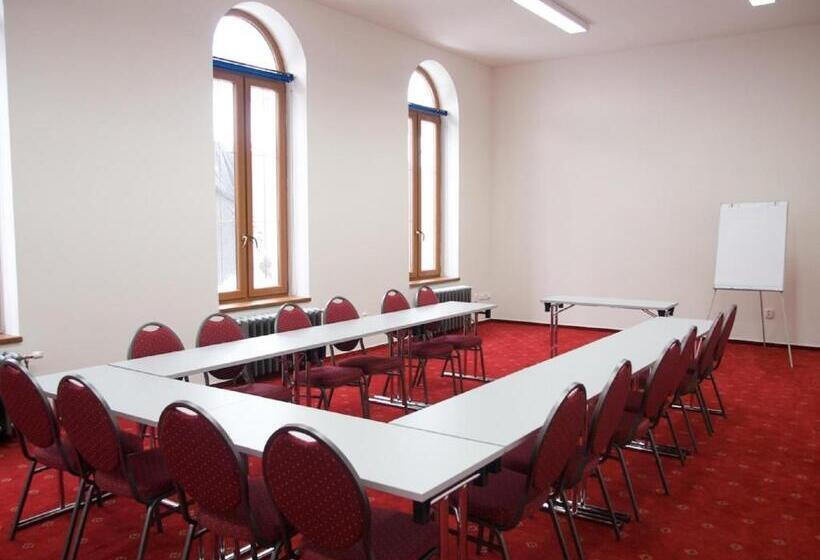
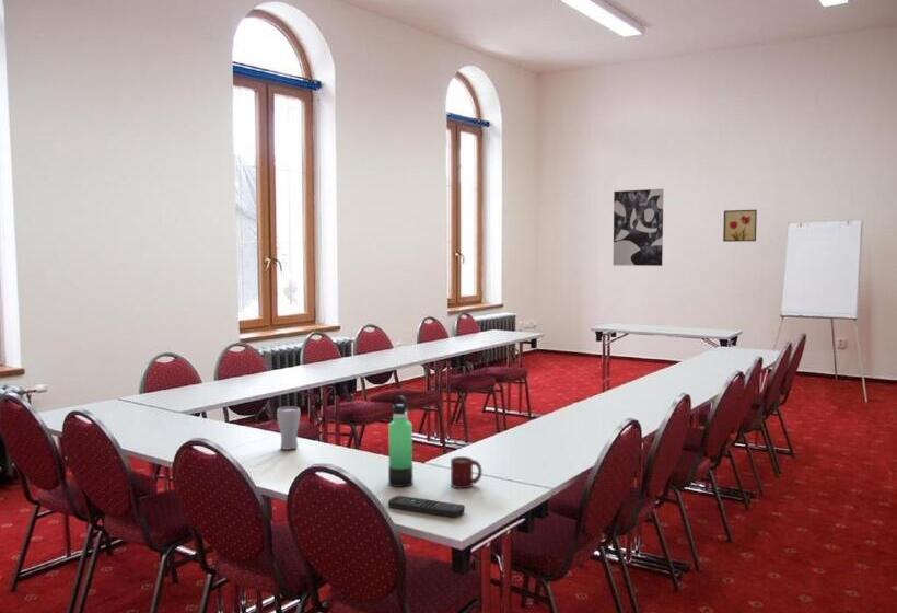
+ wall art (739, 225)
+ remote control (426, 506)
+ drinking glass (289, 428)
+ wall art (638, 228)
+ cup (466, 472)
+ thermos bottle (400, 439)
